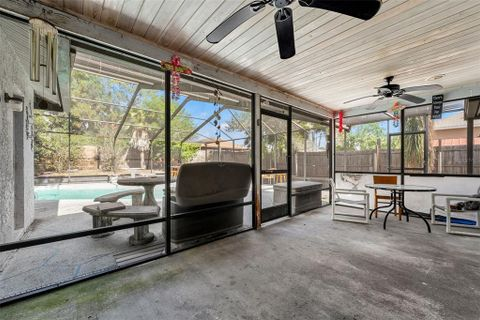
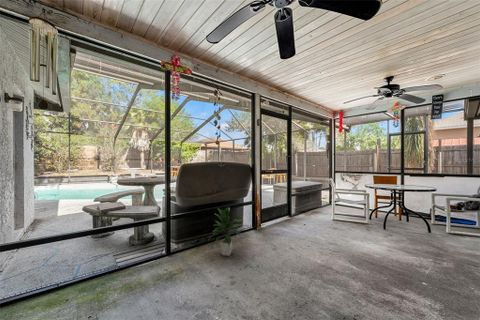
+ indoor plant (225, 229)
